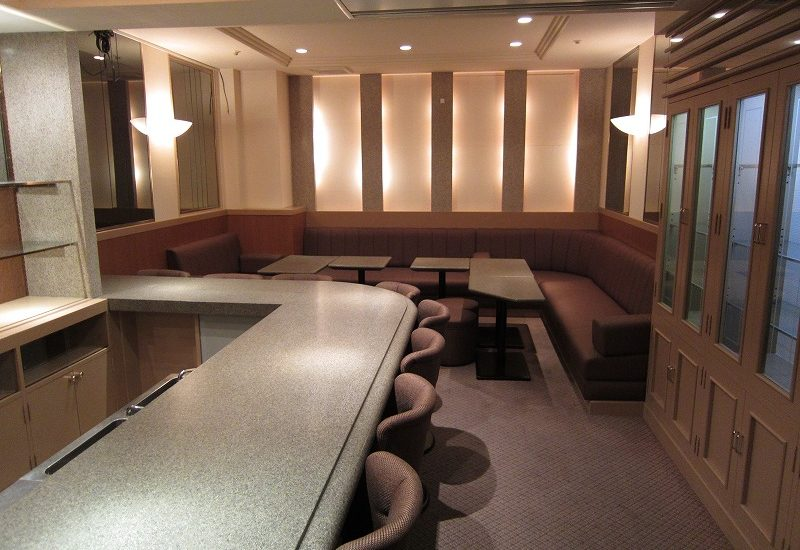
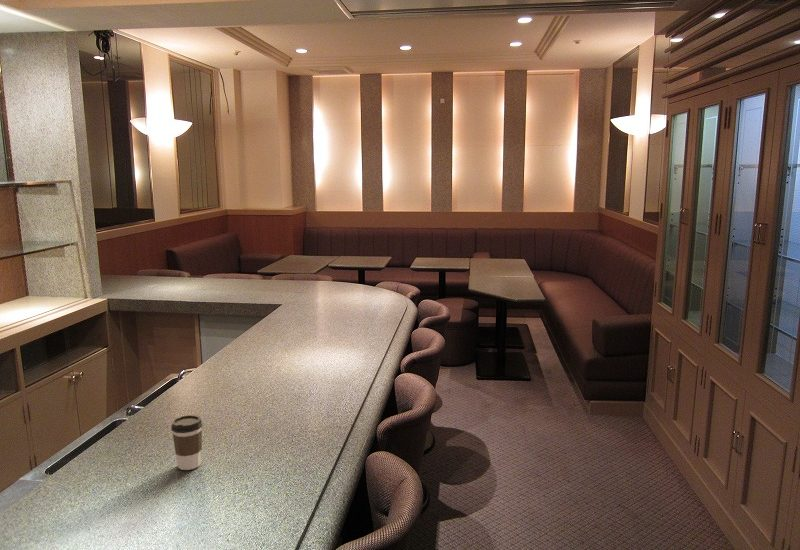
+ coffee cup (188, 442)
